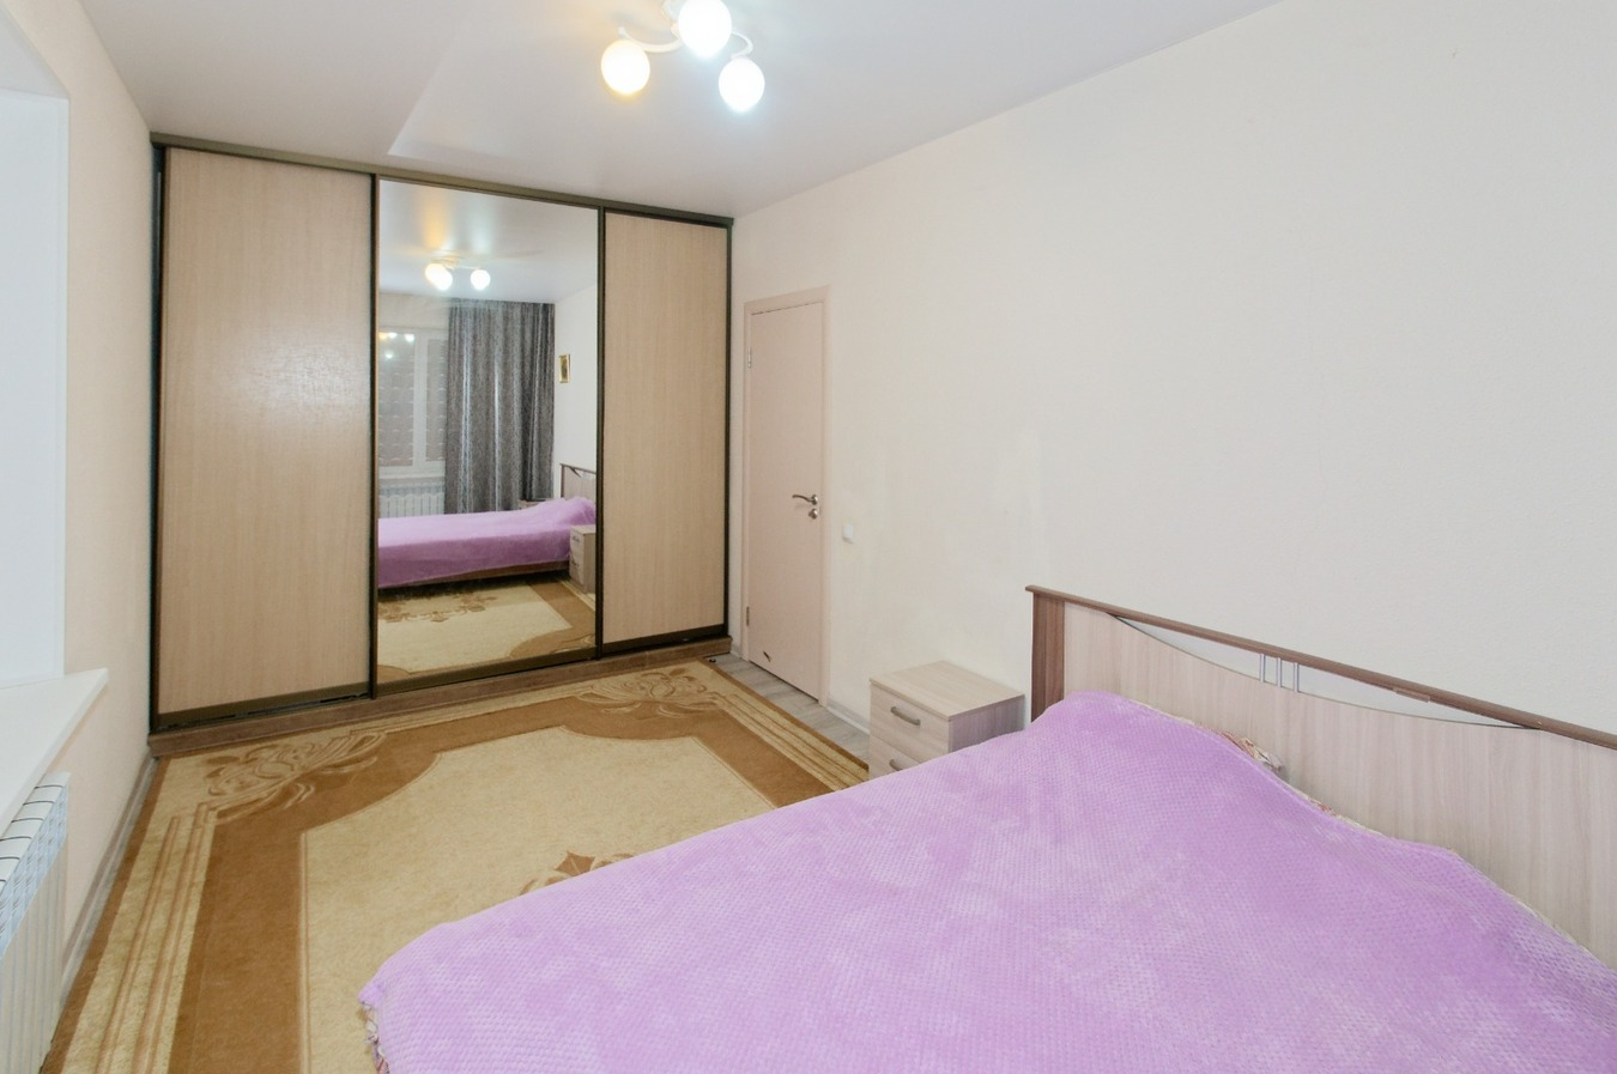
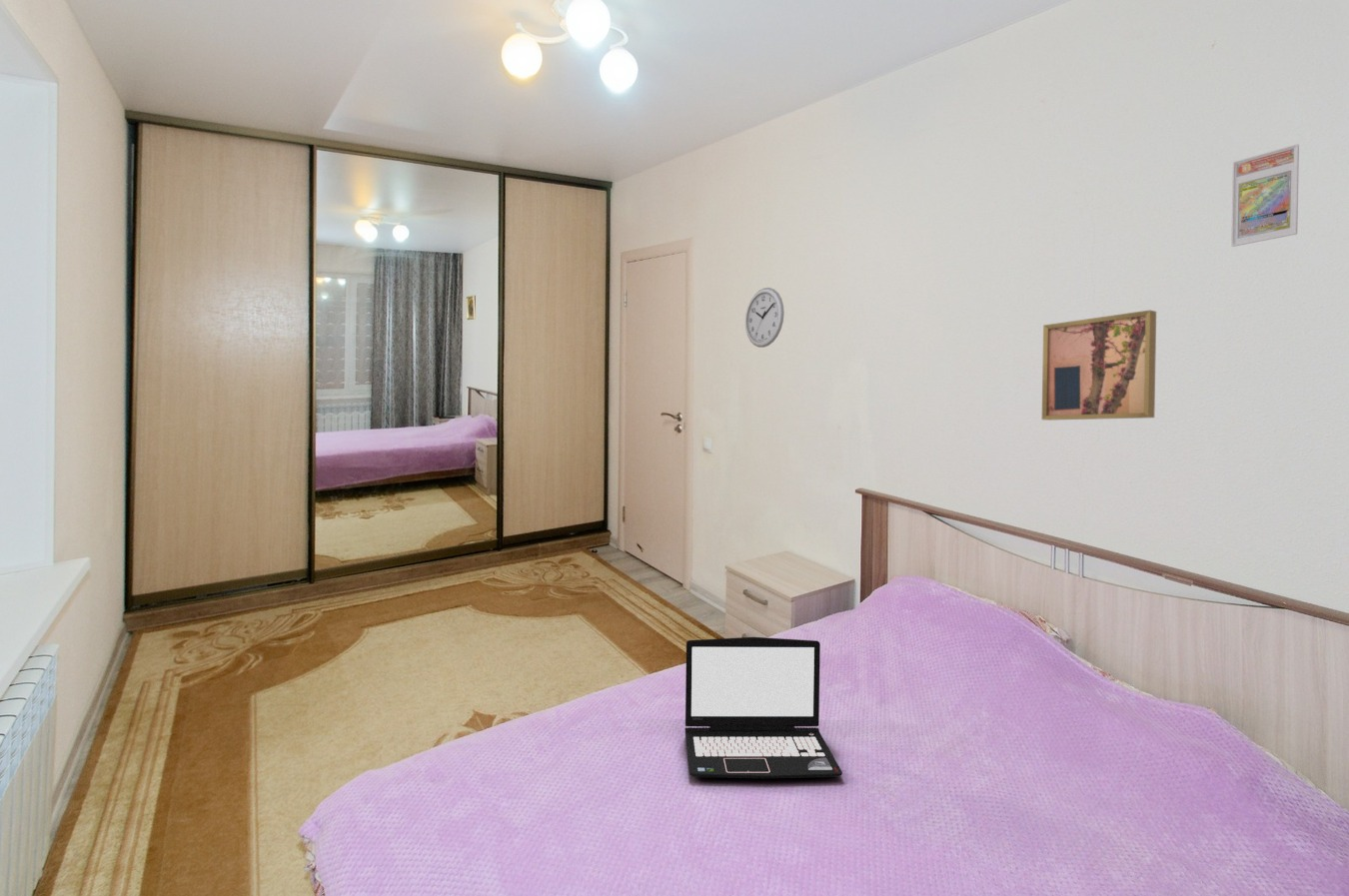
+ trading card display case (1264, 197)
+ wall art (1095, 369)
+ wall clock (762, 317)
+ laptop (759, 704)
